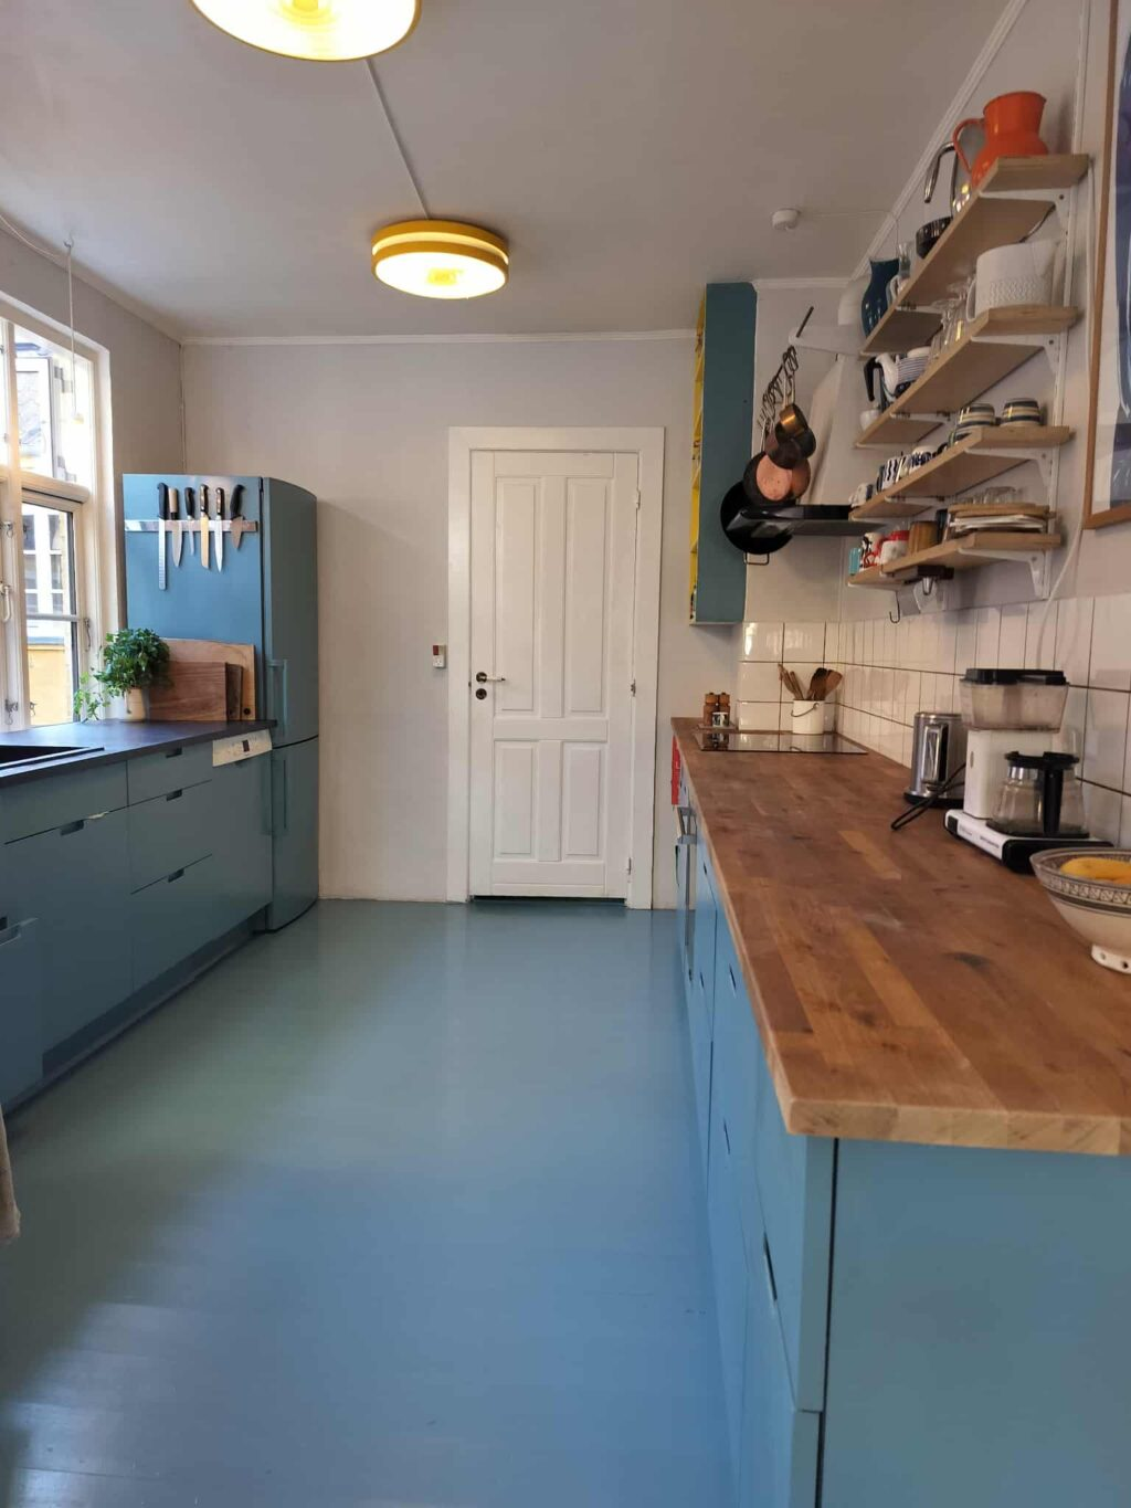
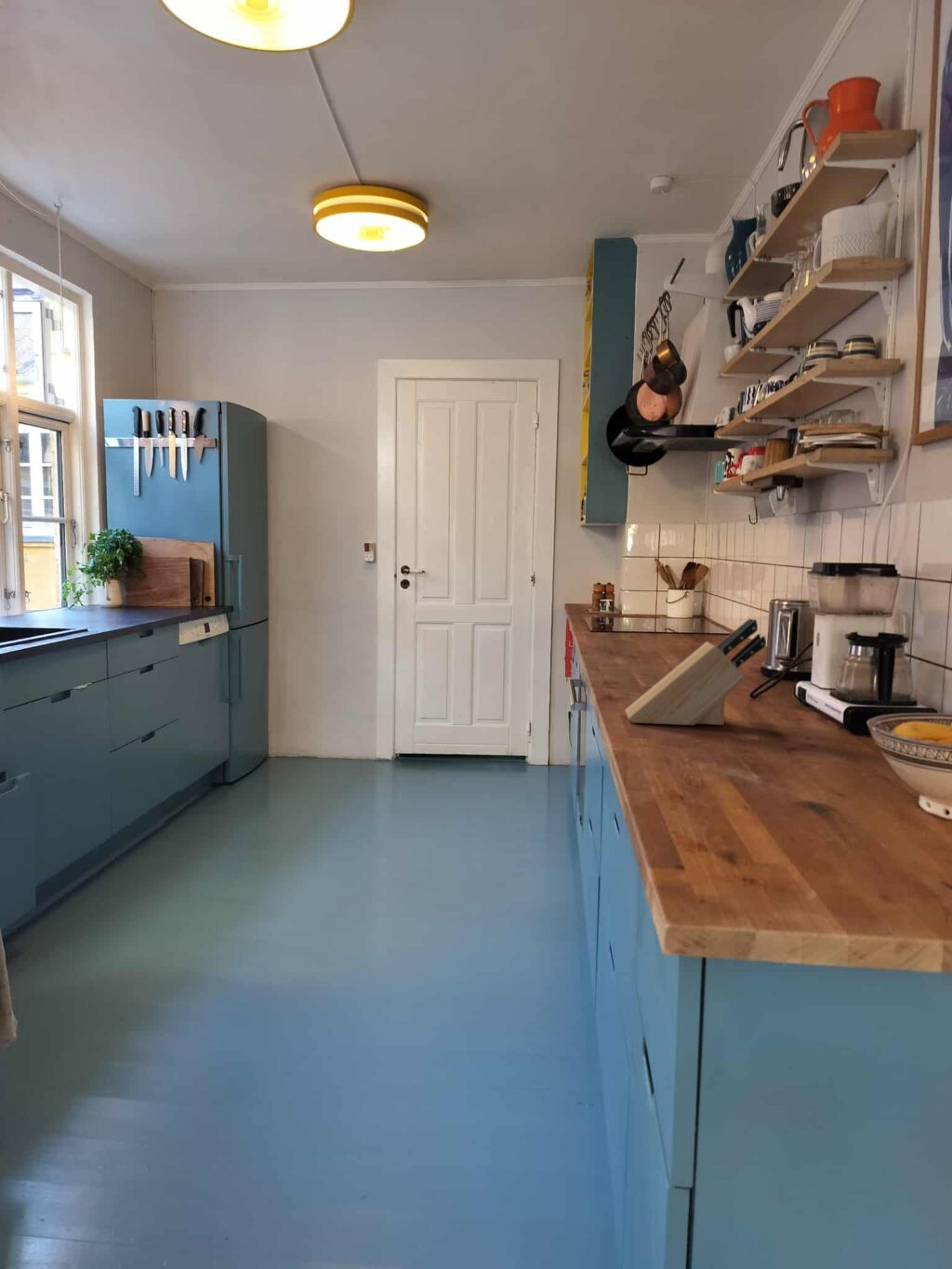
+ knife block (694, 668)
